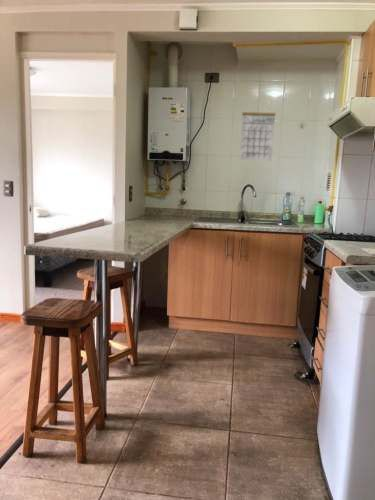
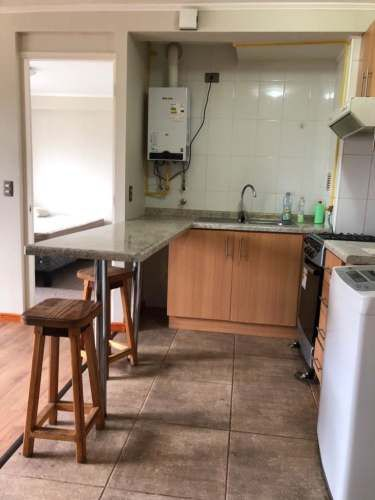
- calendar (257, 130)
